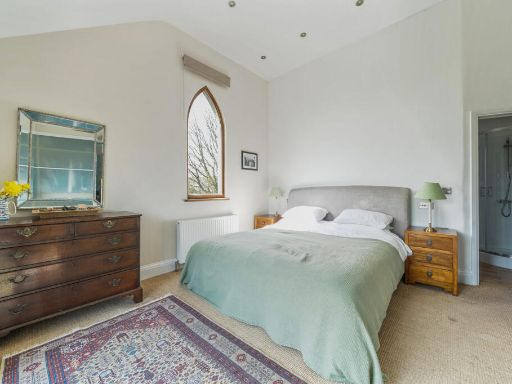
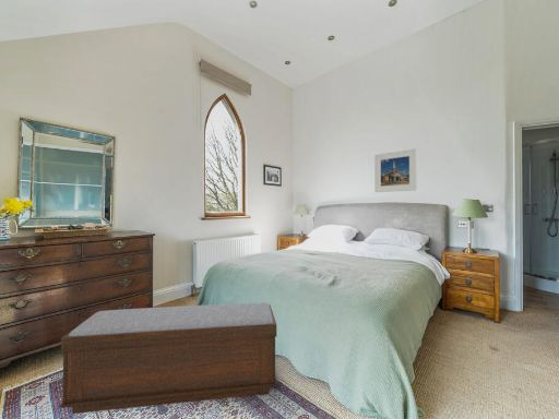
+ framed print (394, 171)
+ bench (181, 348)
